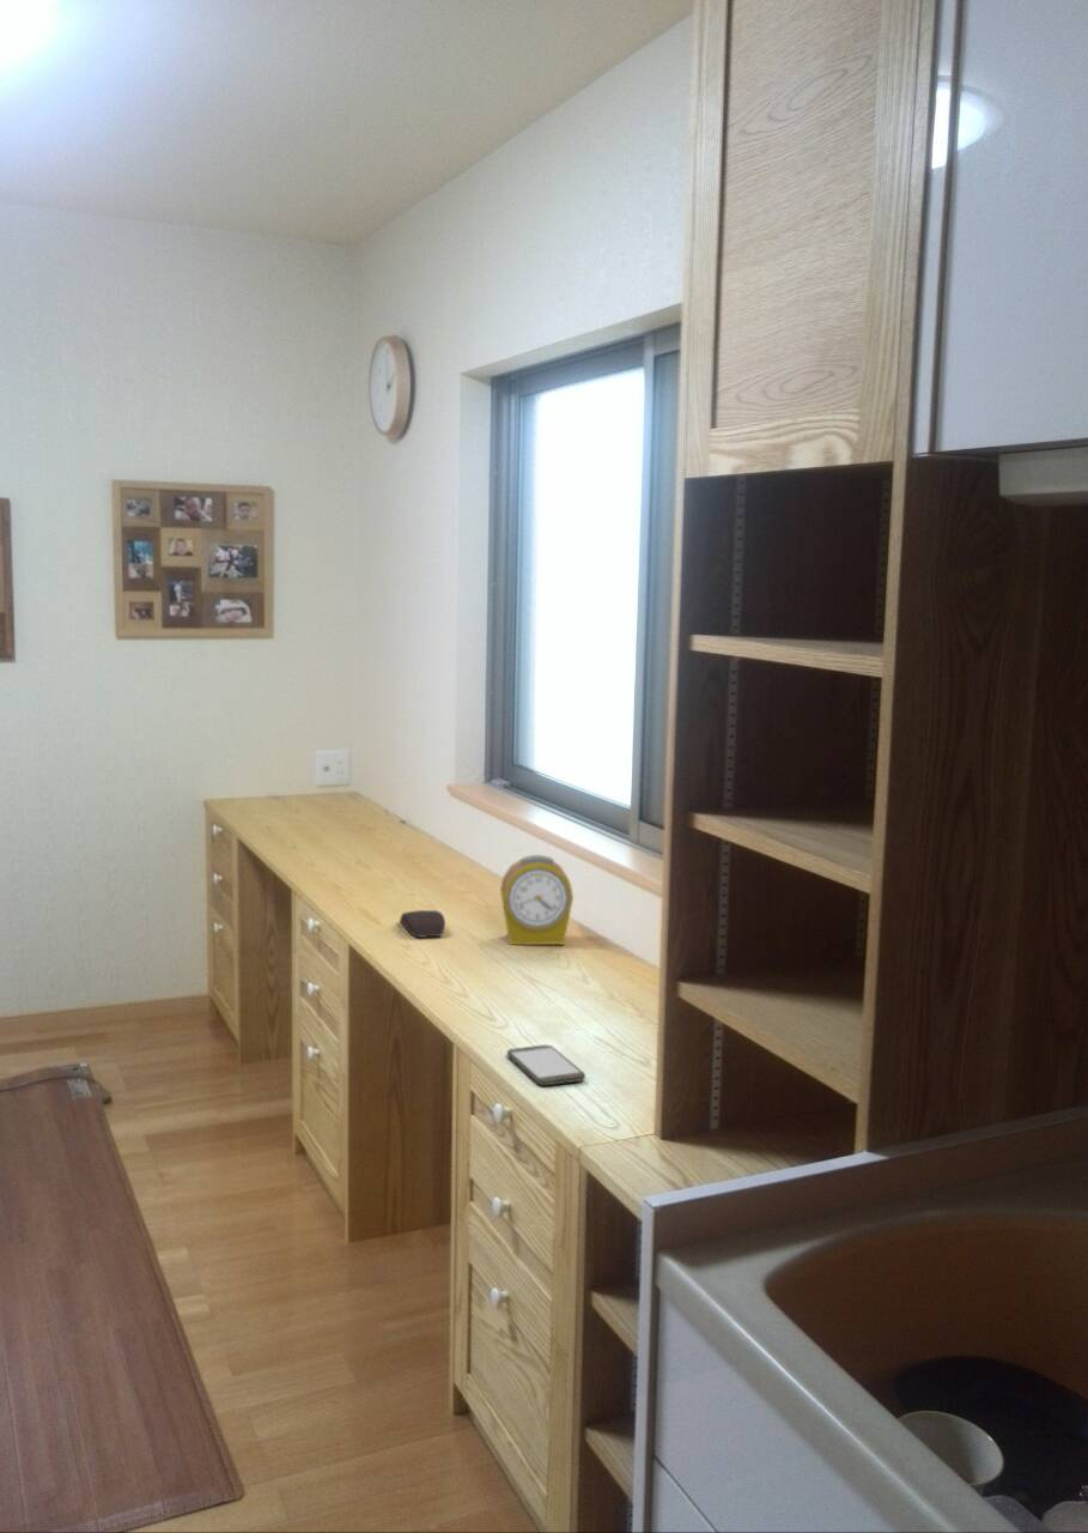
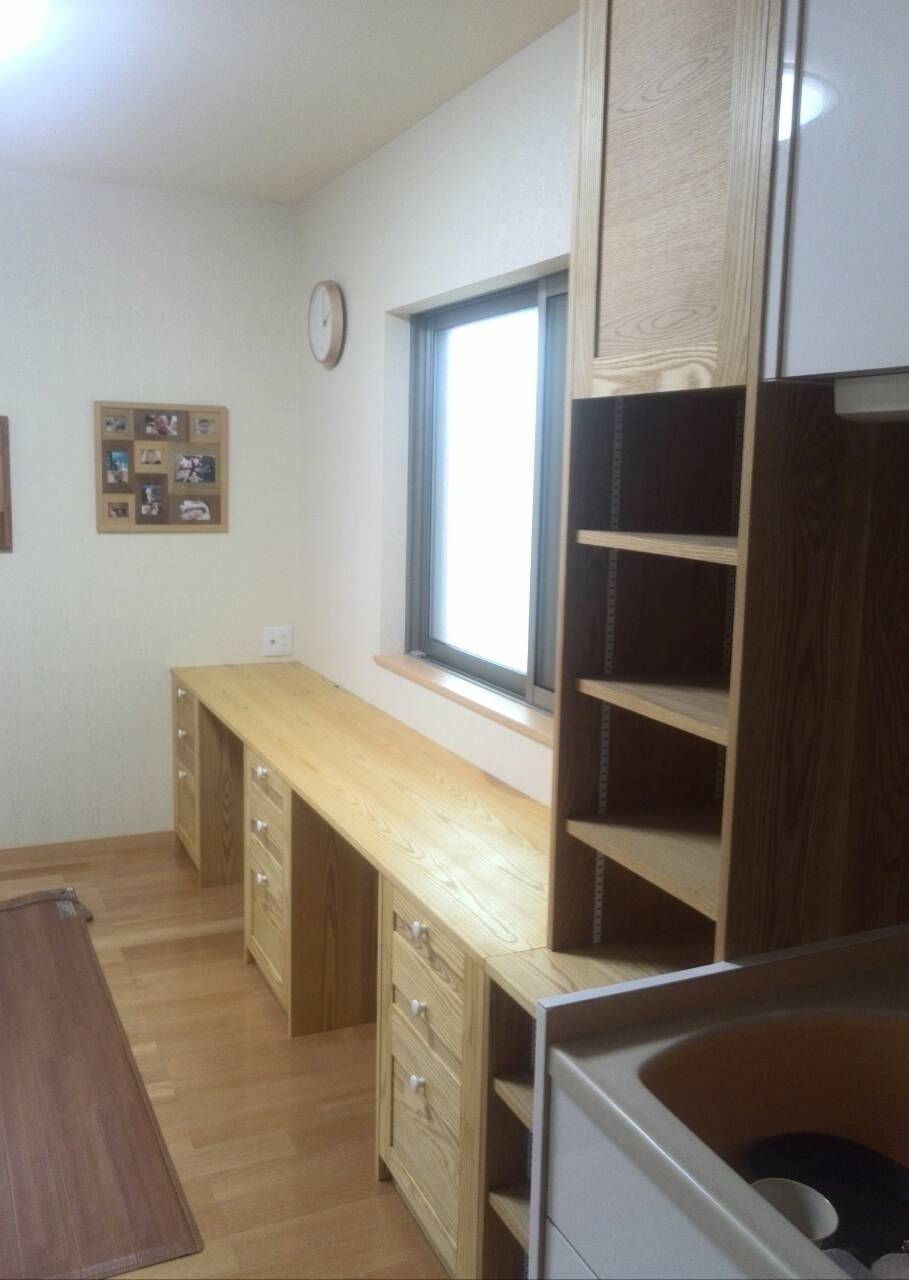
- smartphone (545, 1065)
- alarm clock (536, 897)
- computer mouse (421, 920)
